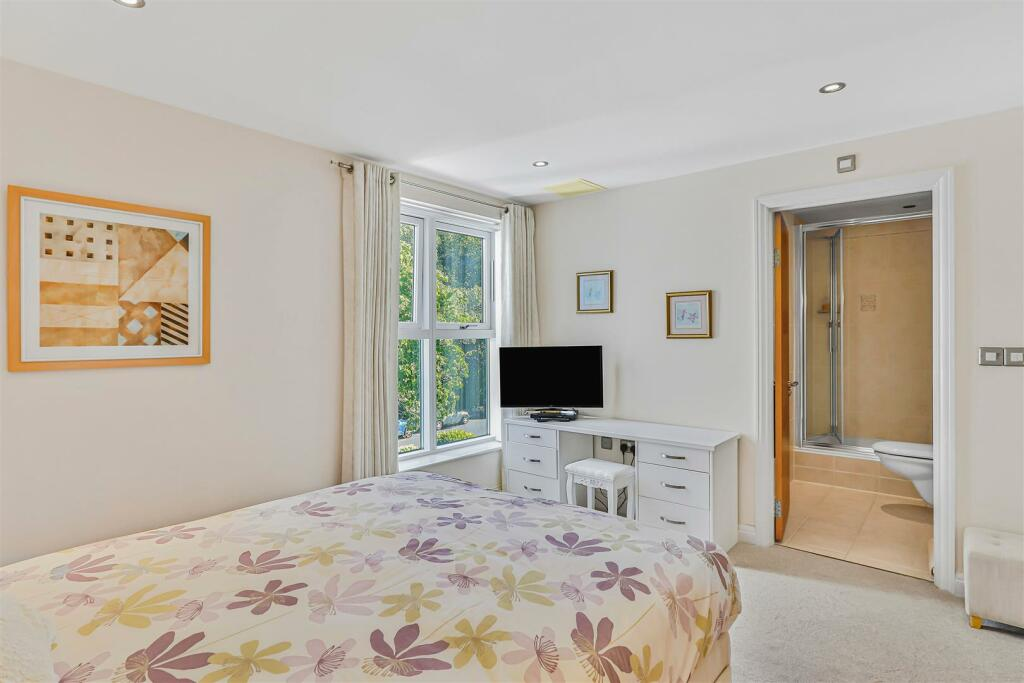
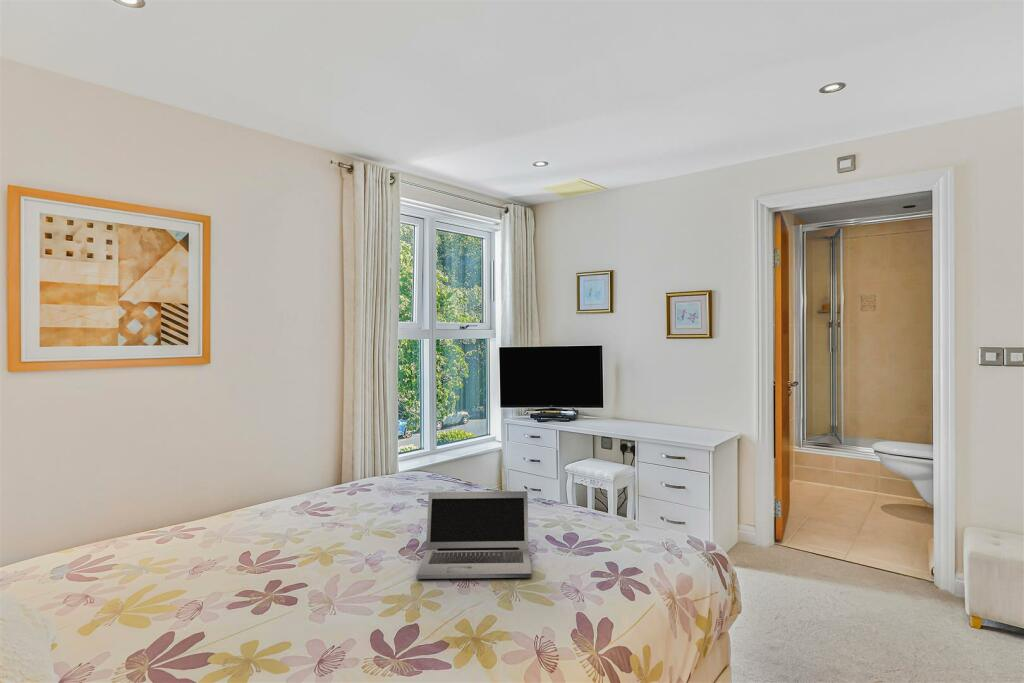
+ laptop (476, 532)
